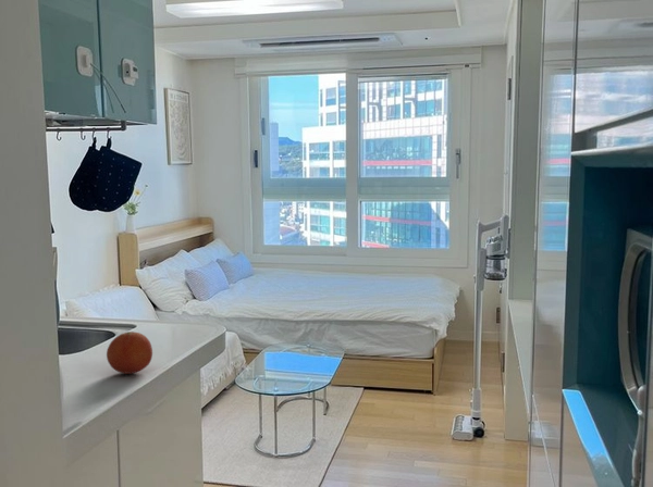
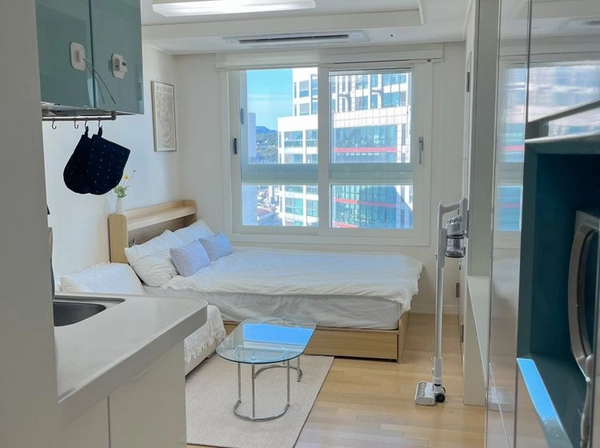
- fruit (130, 351)
